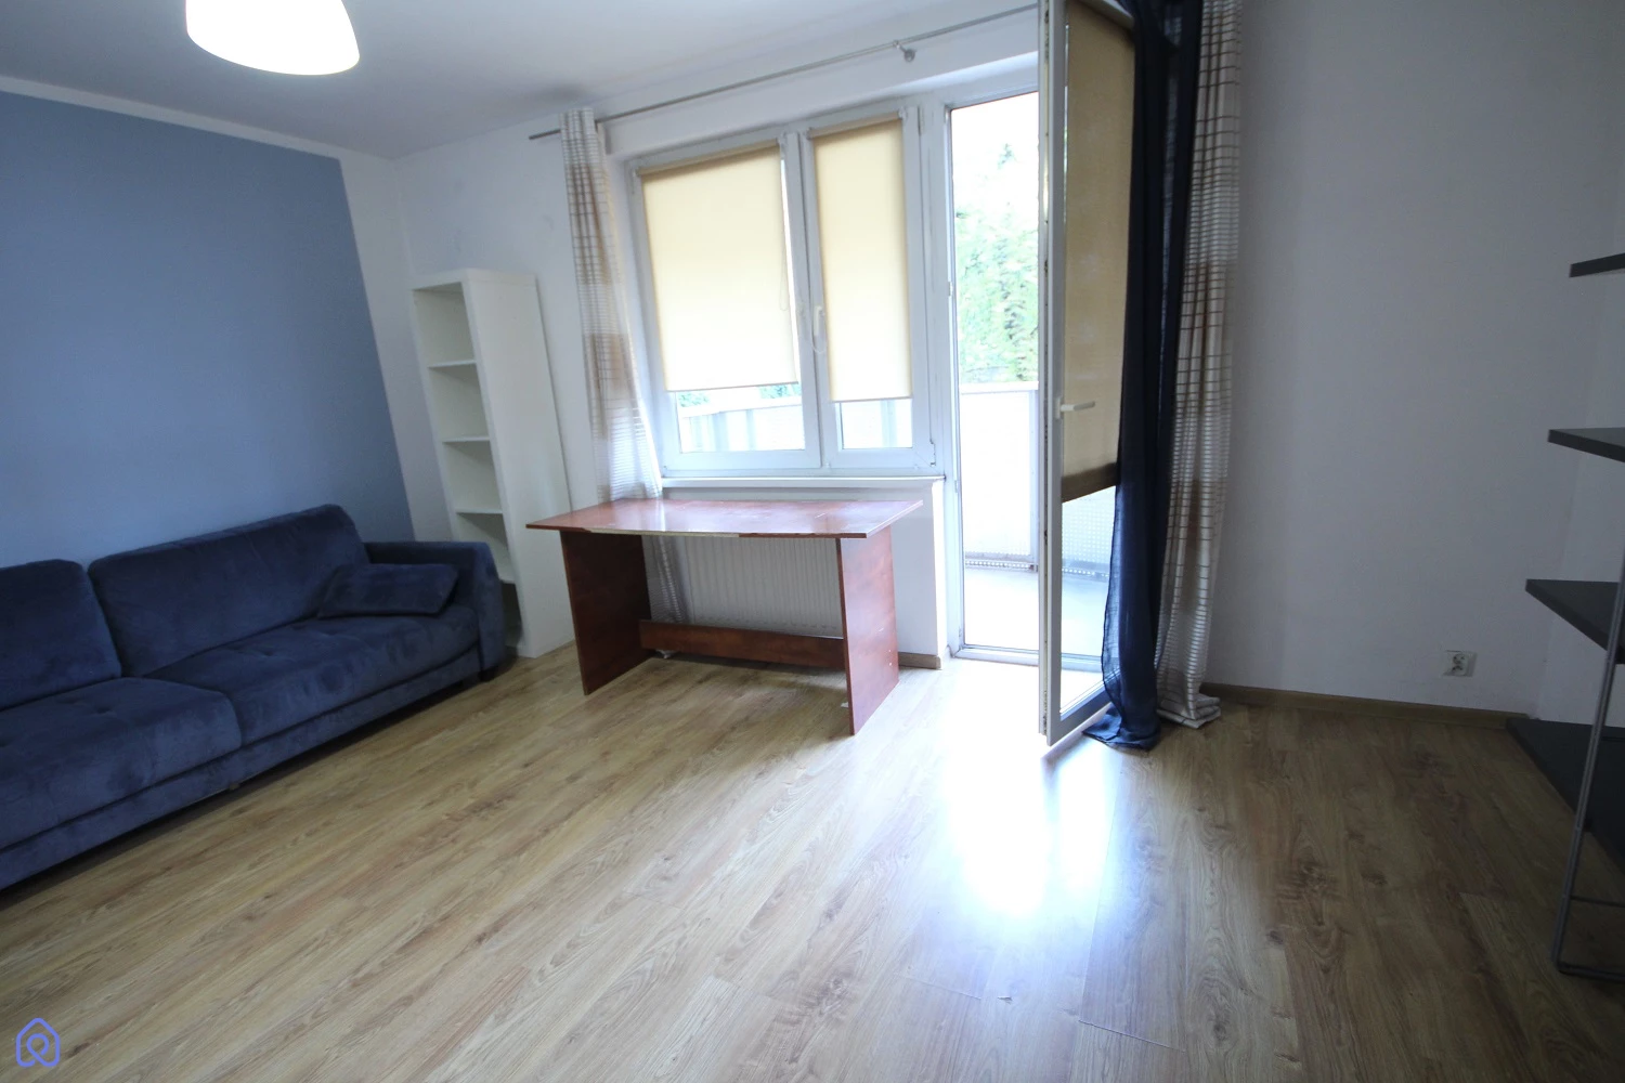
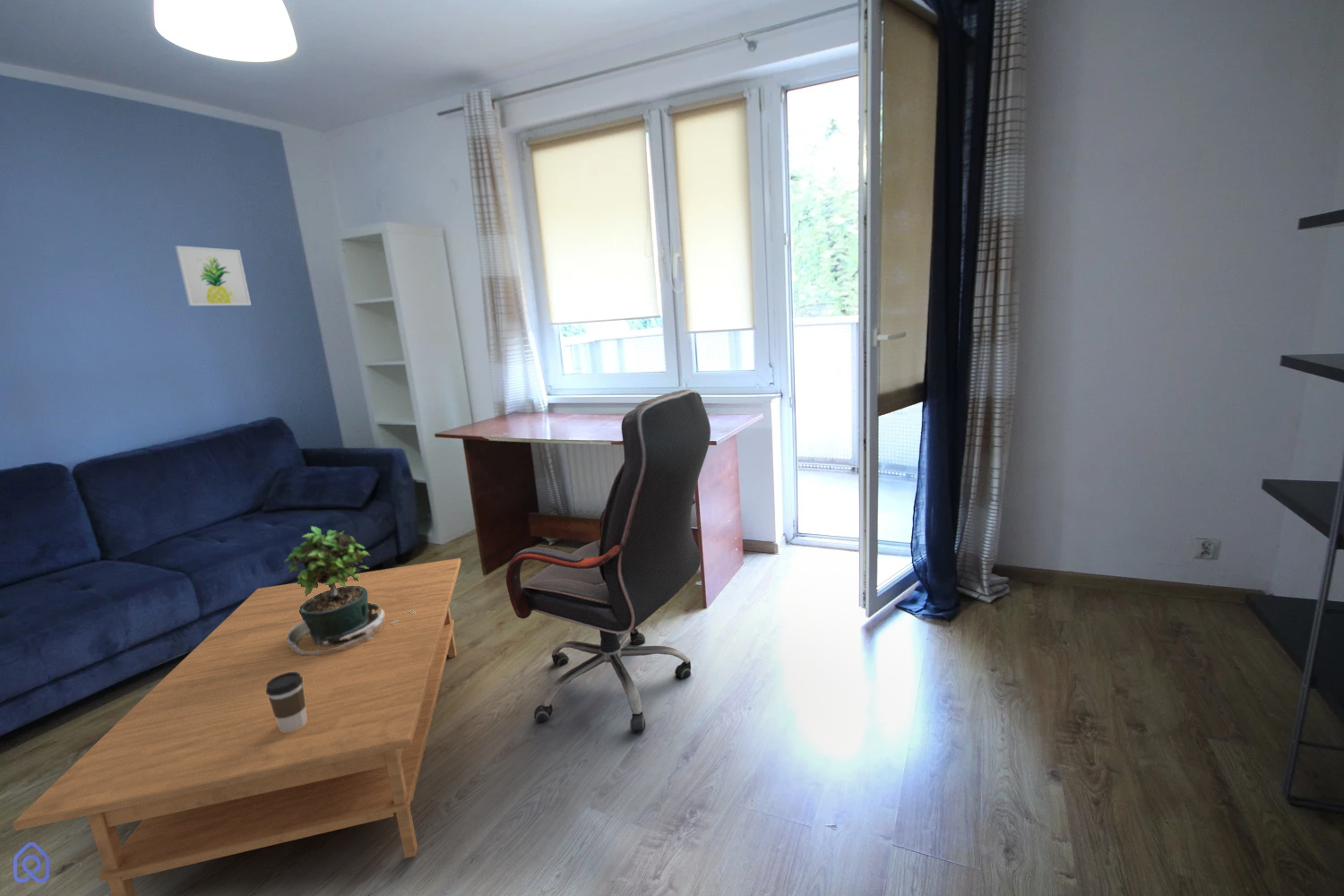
+ coffee table (325, 700)
+ wall art (214, 277)
+ coffee cup (288, 702)
+ office chair (609, 547)
+ potted plant (338, 579)
